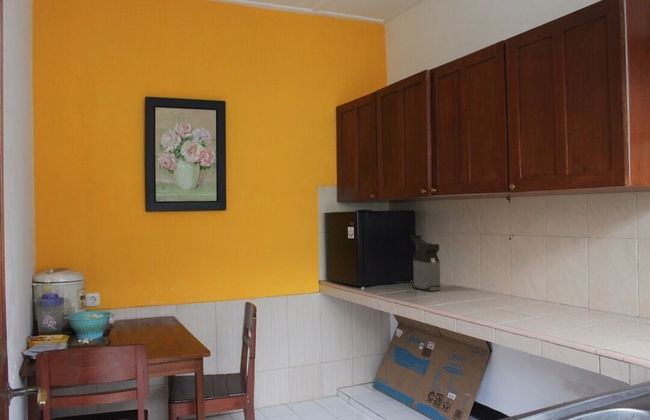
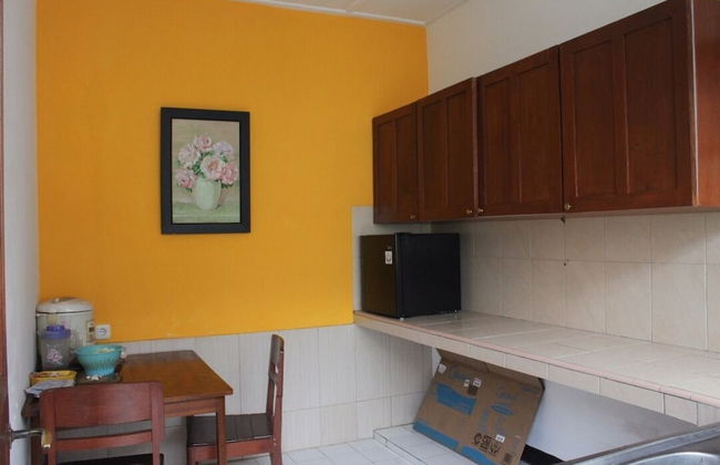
- coffee maker (424, 262)
